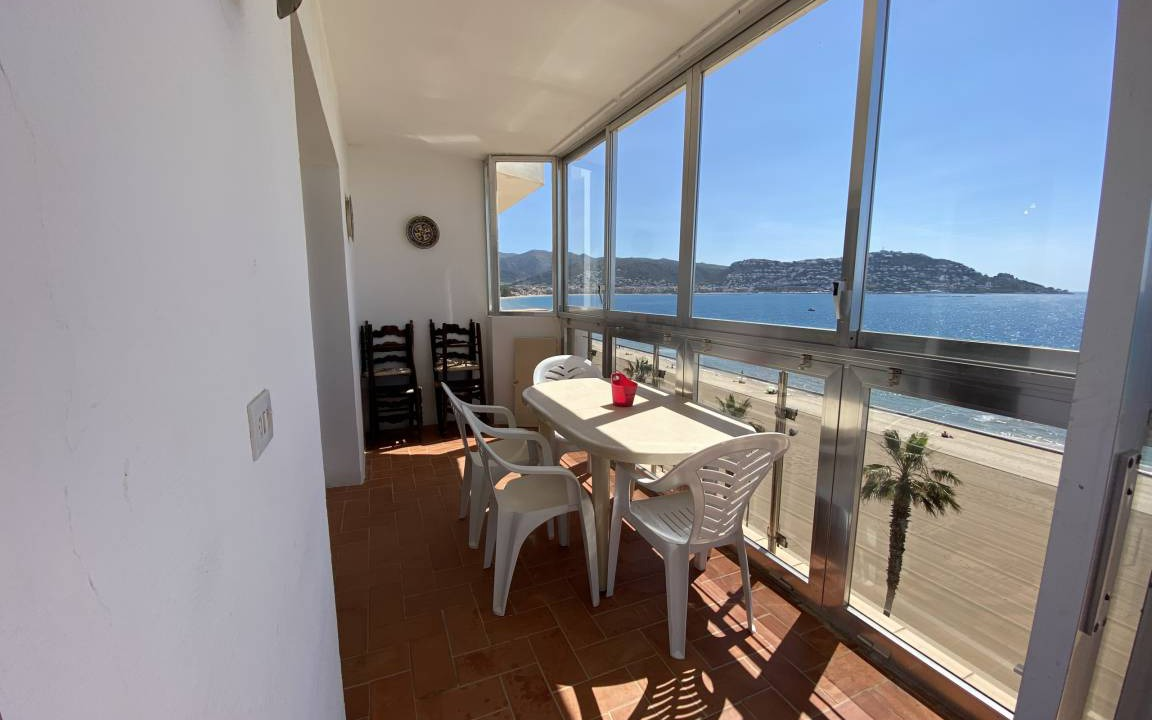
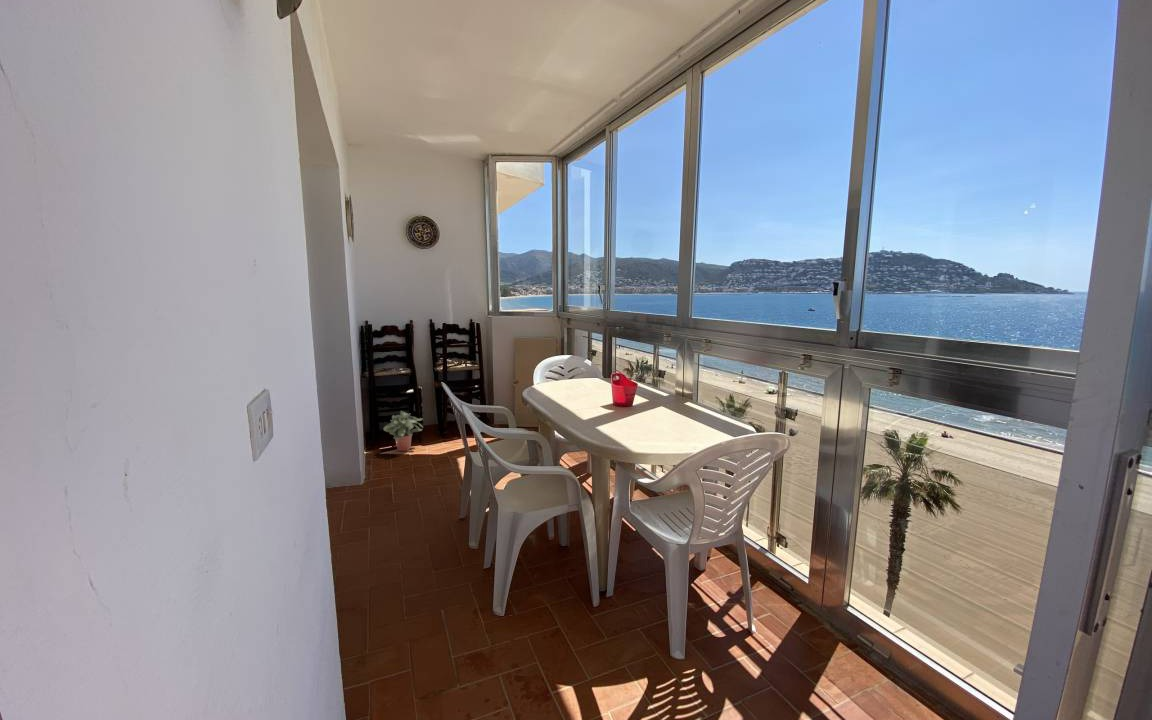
+ potted plant (403, 430)
